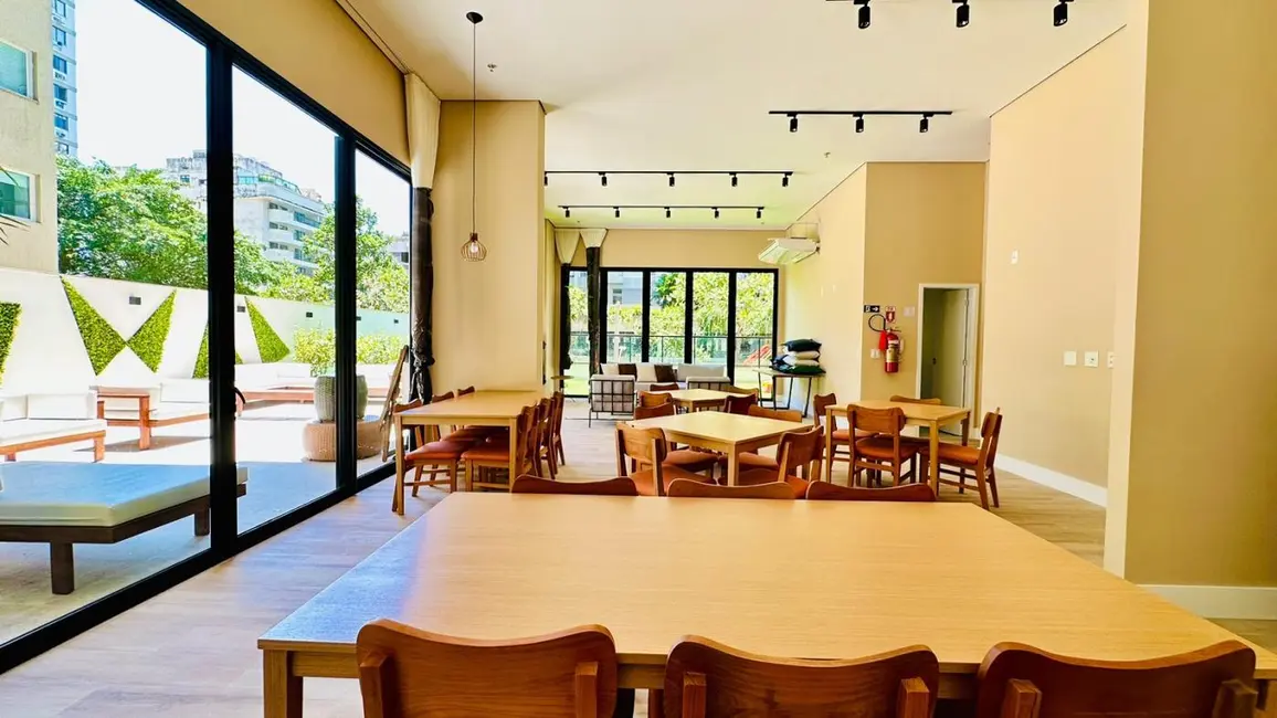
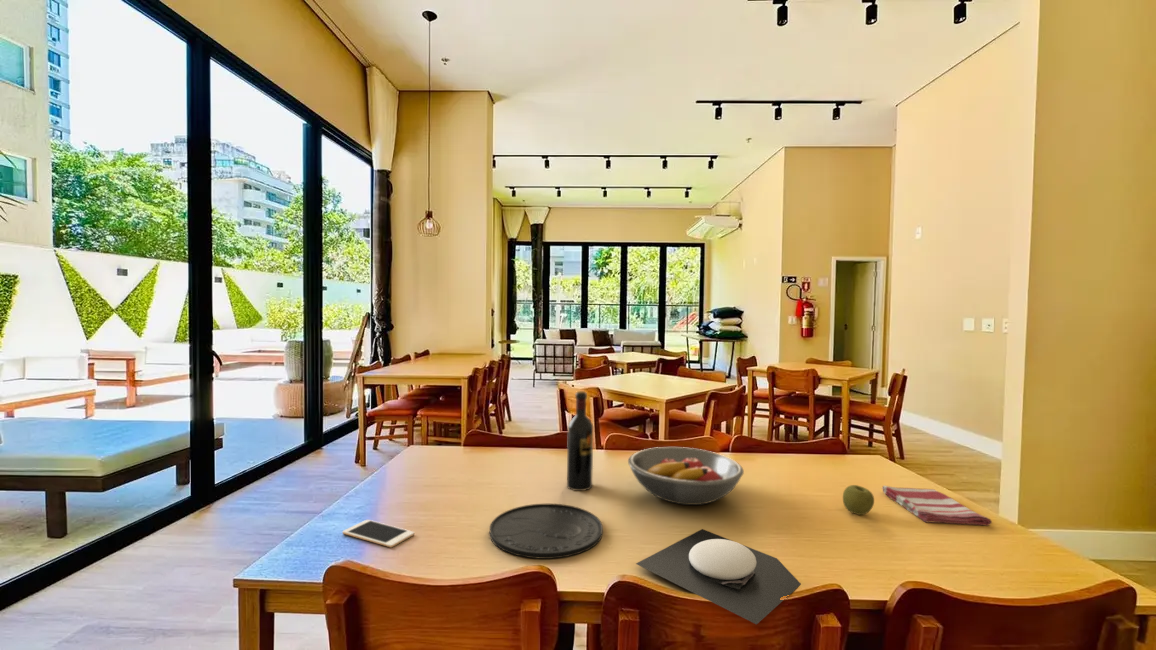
+ plate (546, 528)
+ dish towel (931, 502)
+ plate (724, 560)
+ fruit bowl (684, 474)
+ wine bottle (580, 439)
+ apple (858, 499)
+ cell phone (378, 532)
